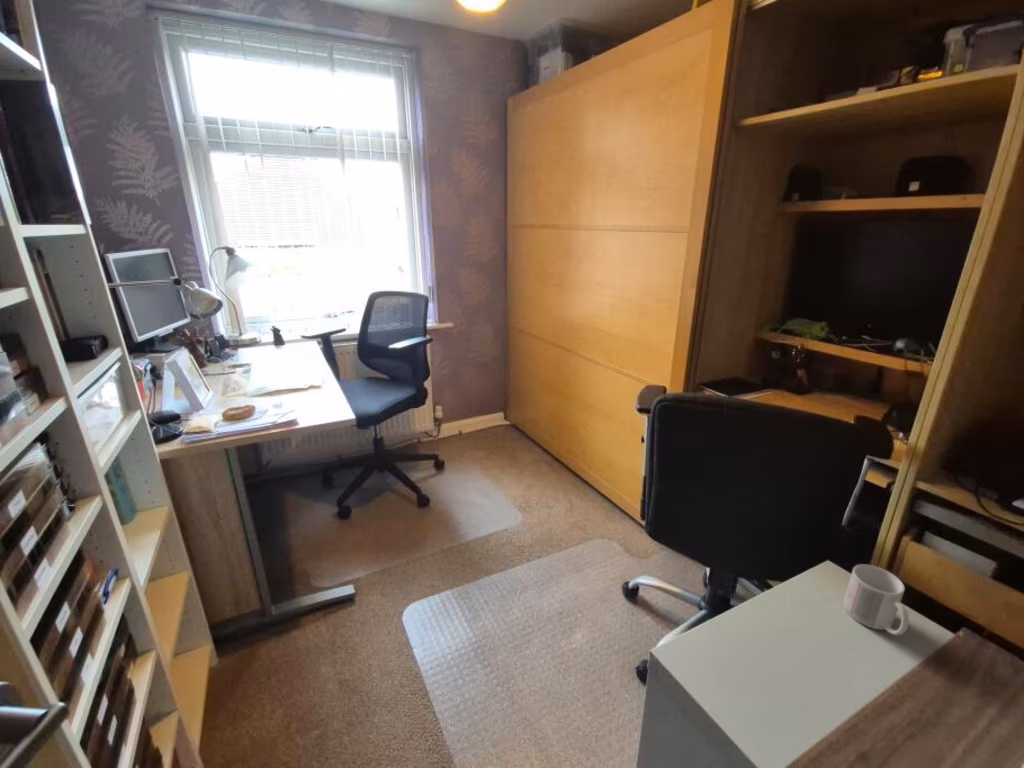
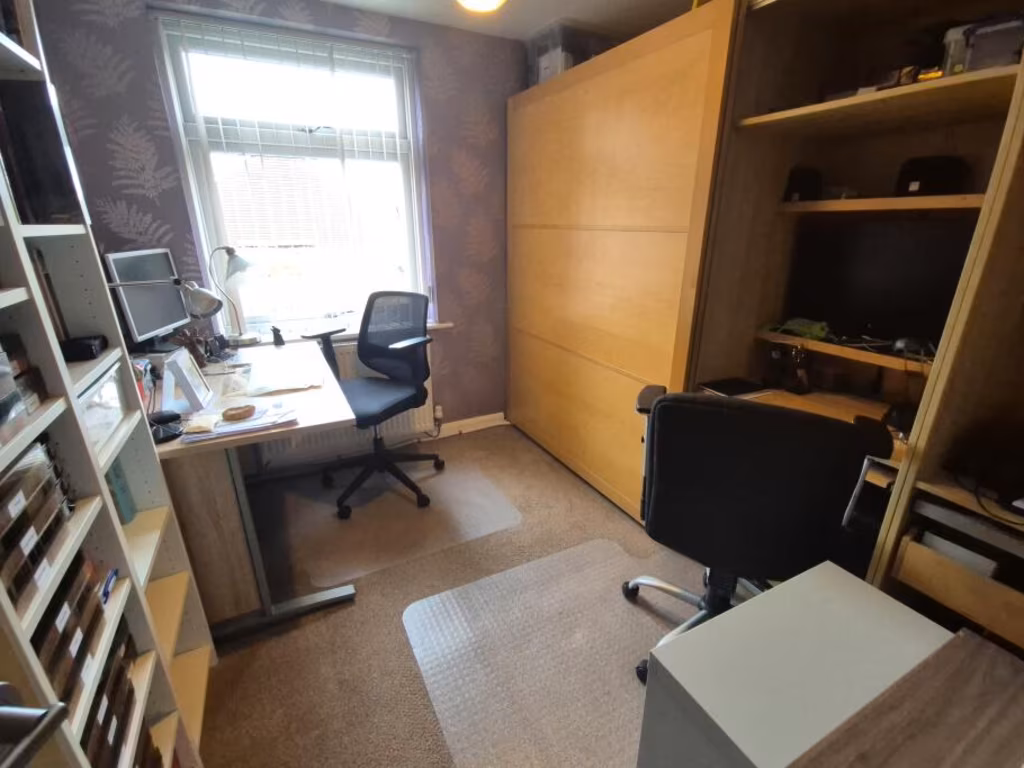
- mug (880, 603)
